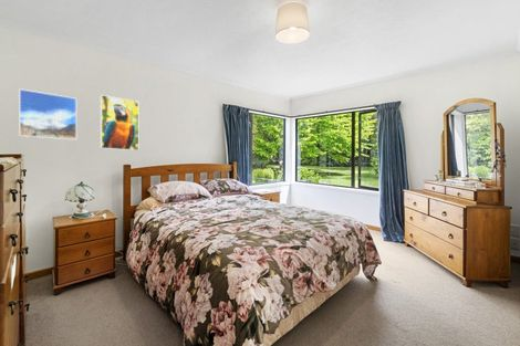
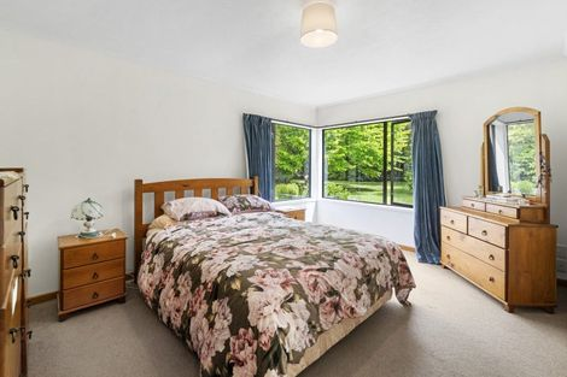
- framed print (119, 124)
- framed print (49, 115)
